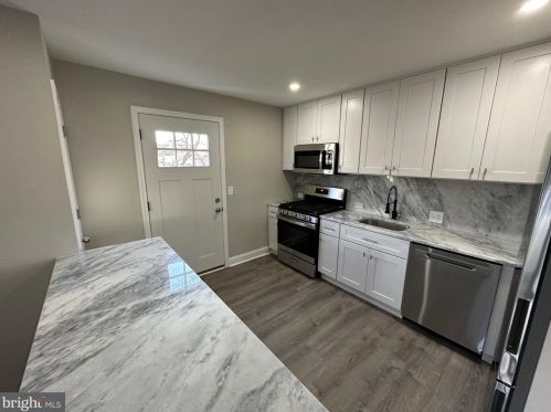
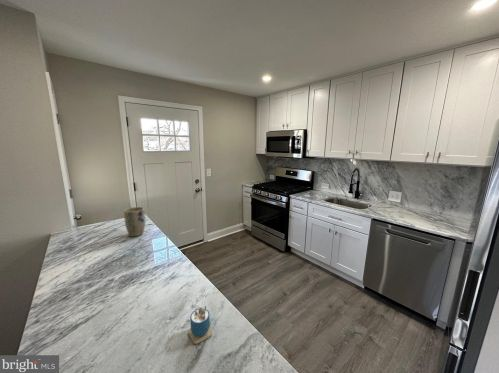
+ plant pot (135, 221)
+ cup (200, 318)
